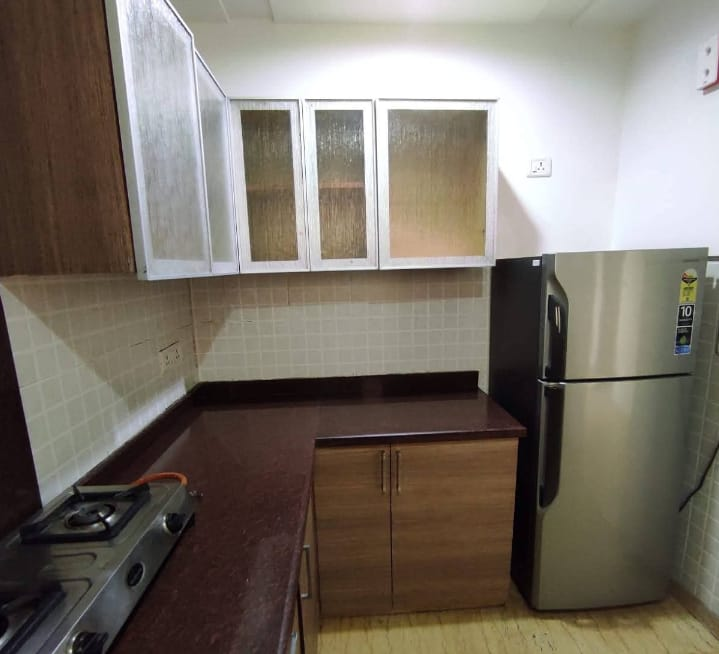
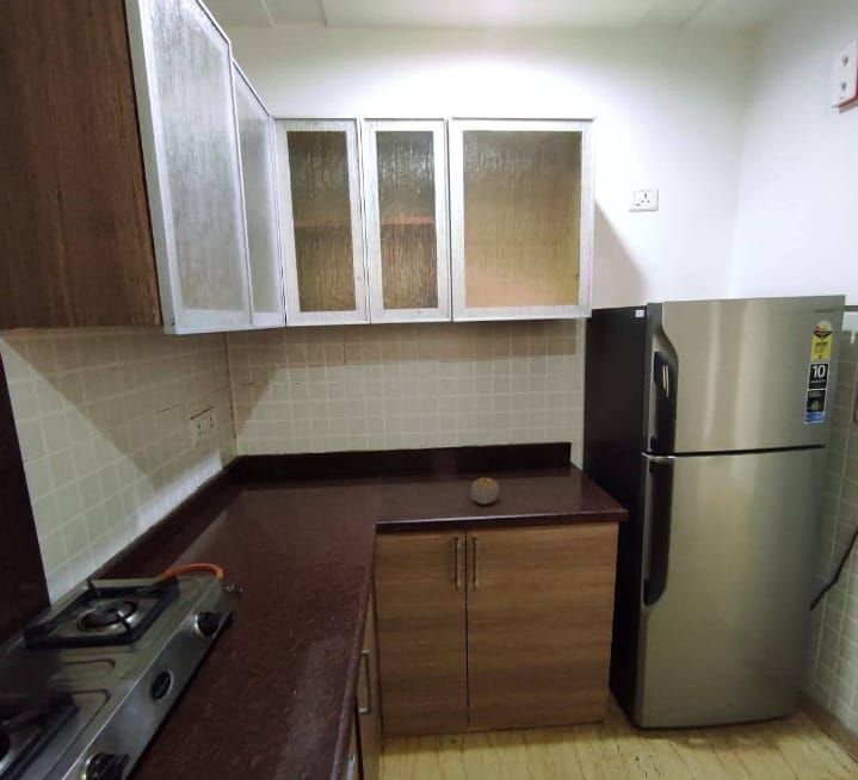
+ fruit (484, 490)
